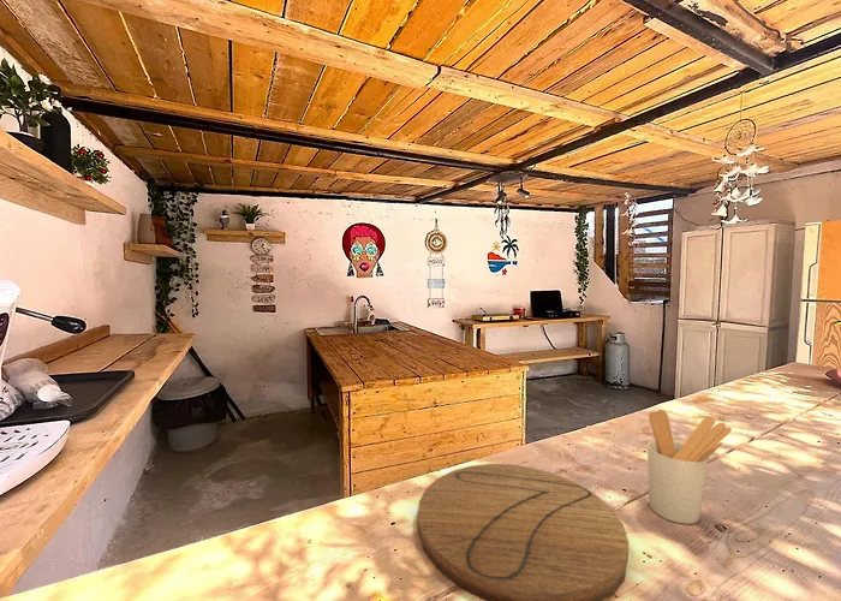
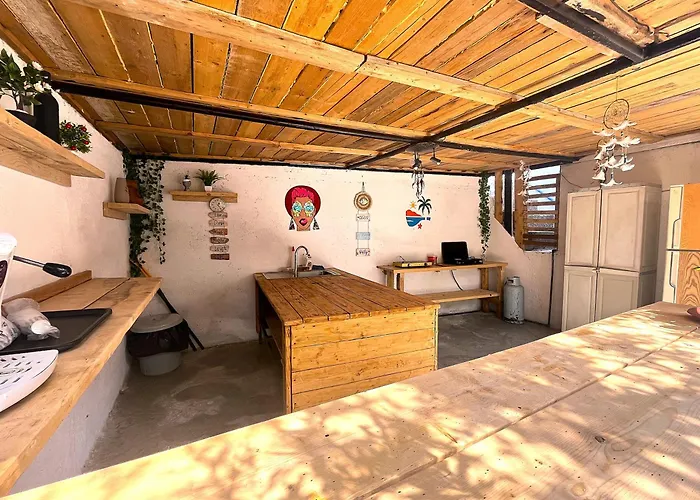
- utensil holder (687, 464)
- cutting board (515, 519)
